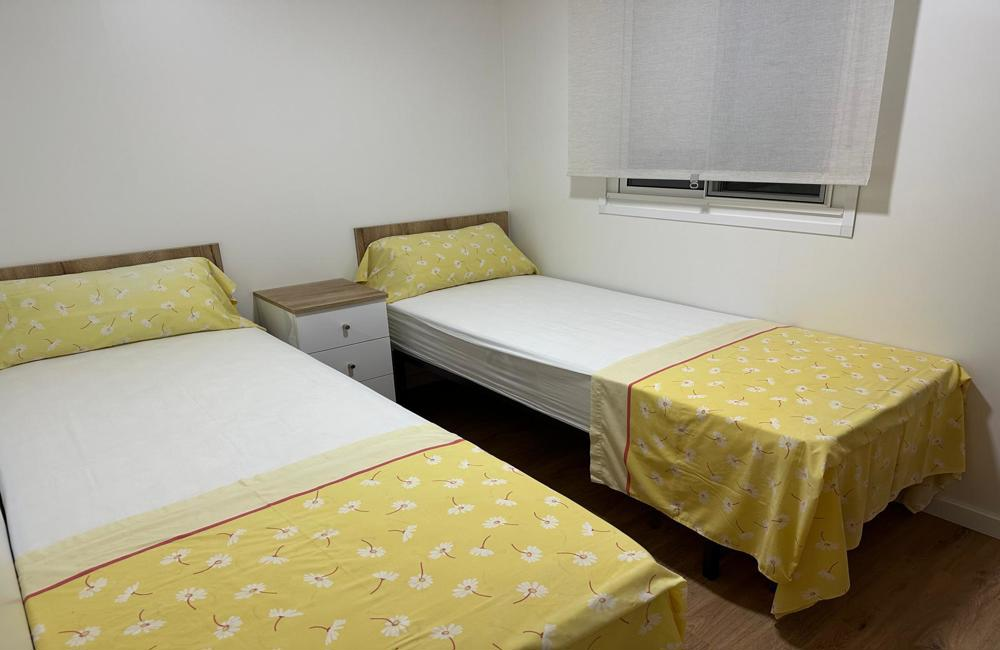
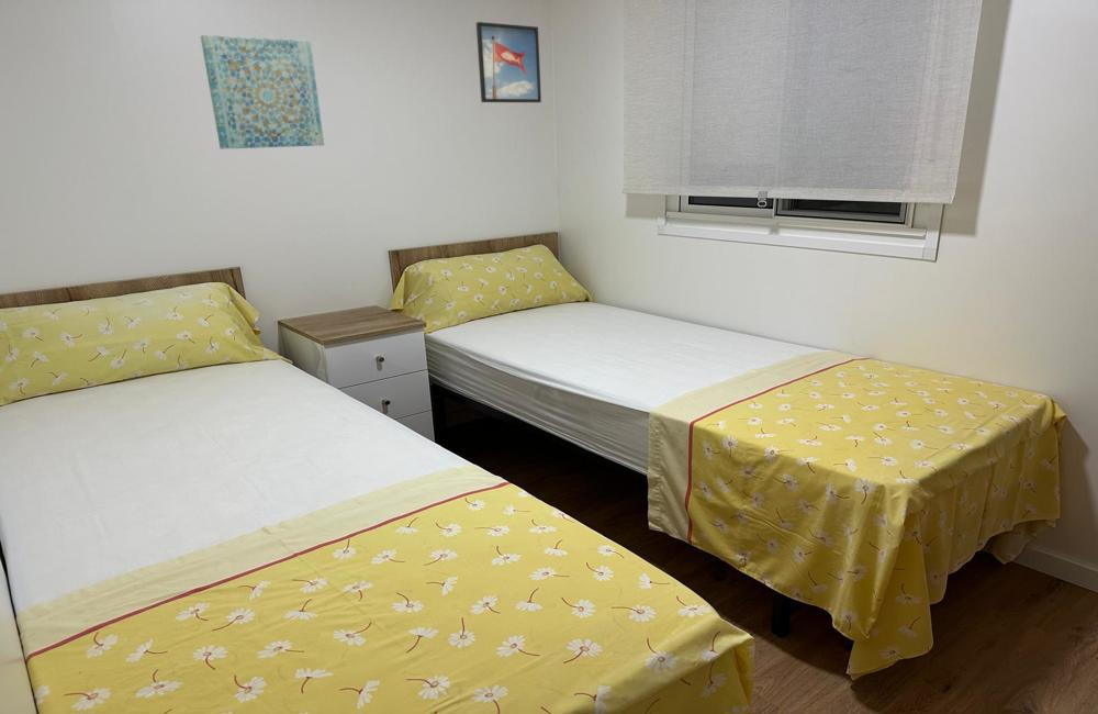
+ wall art (266, 93)
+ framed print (509, 64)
